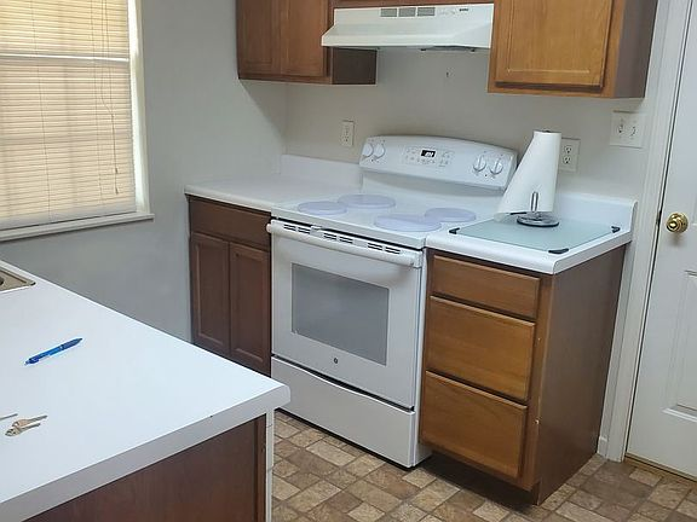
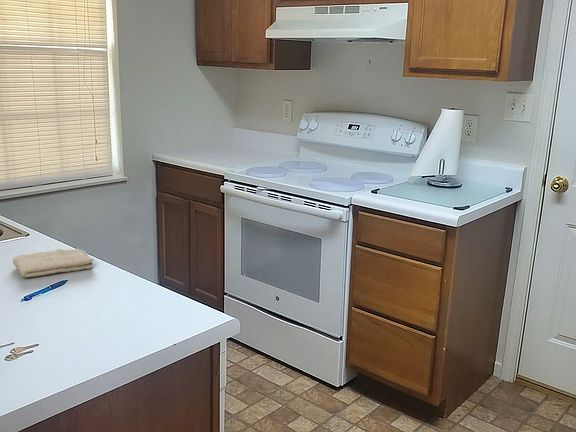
+ washcloth (54, 261)
